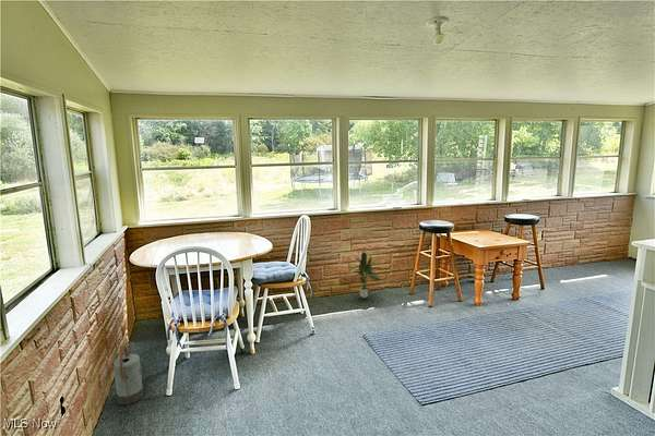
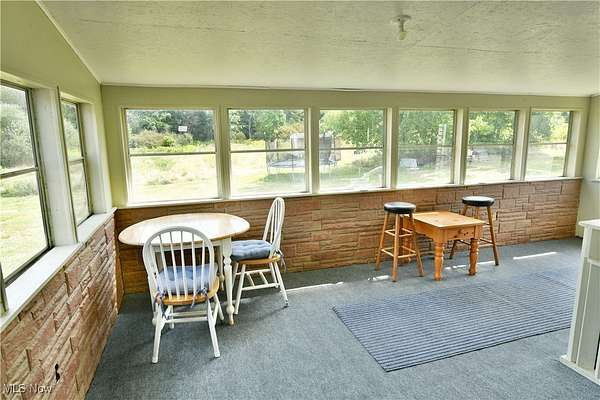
- potted plant (366, 276)
- watering can (127, 368)
